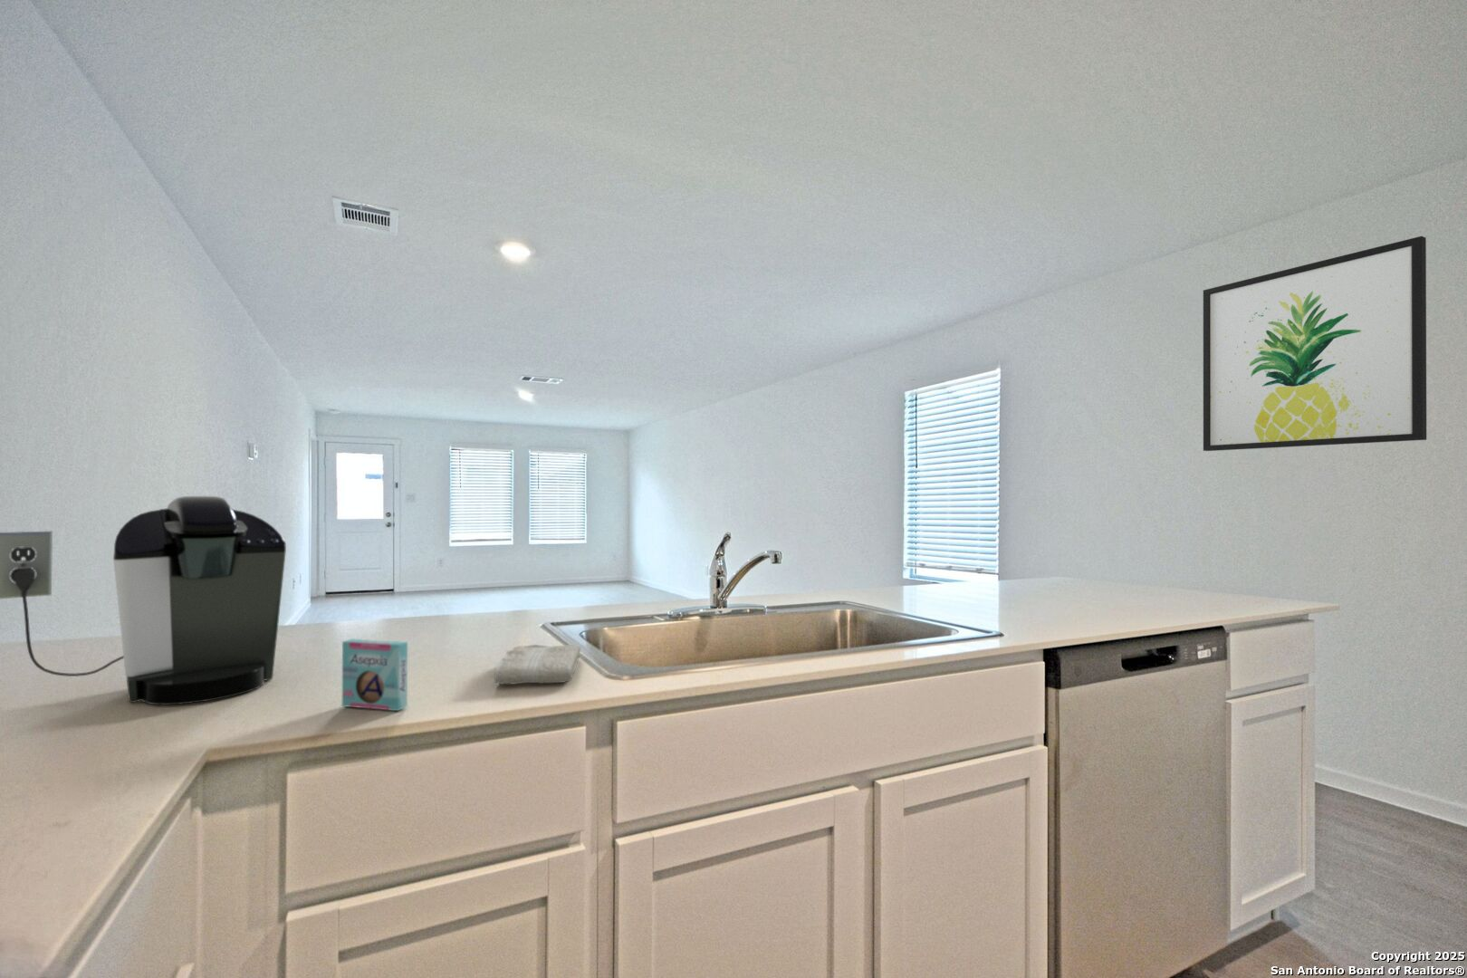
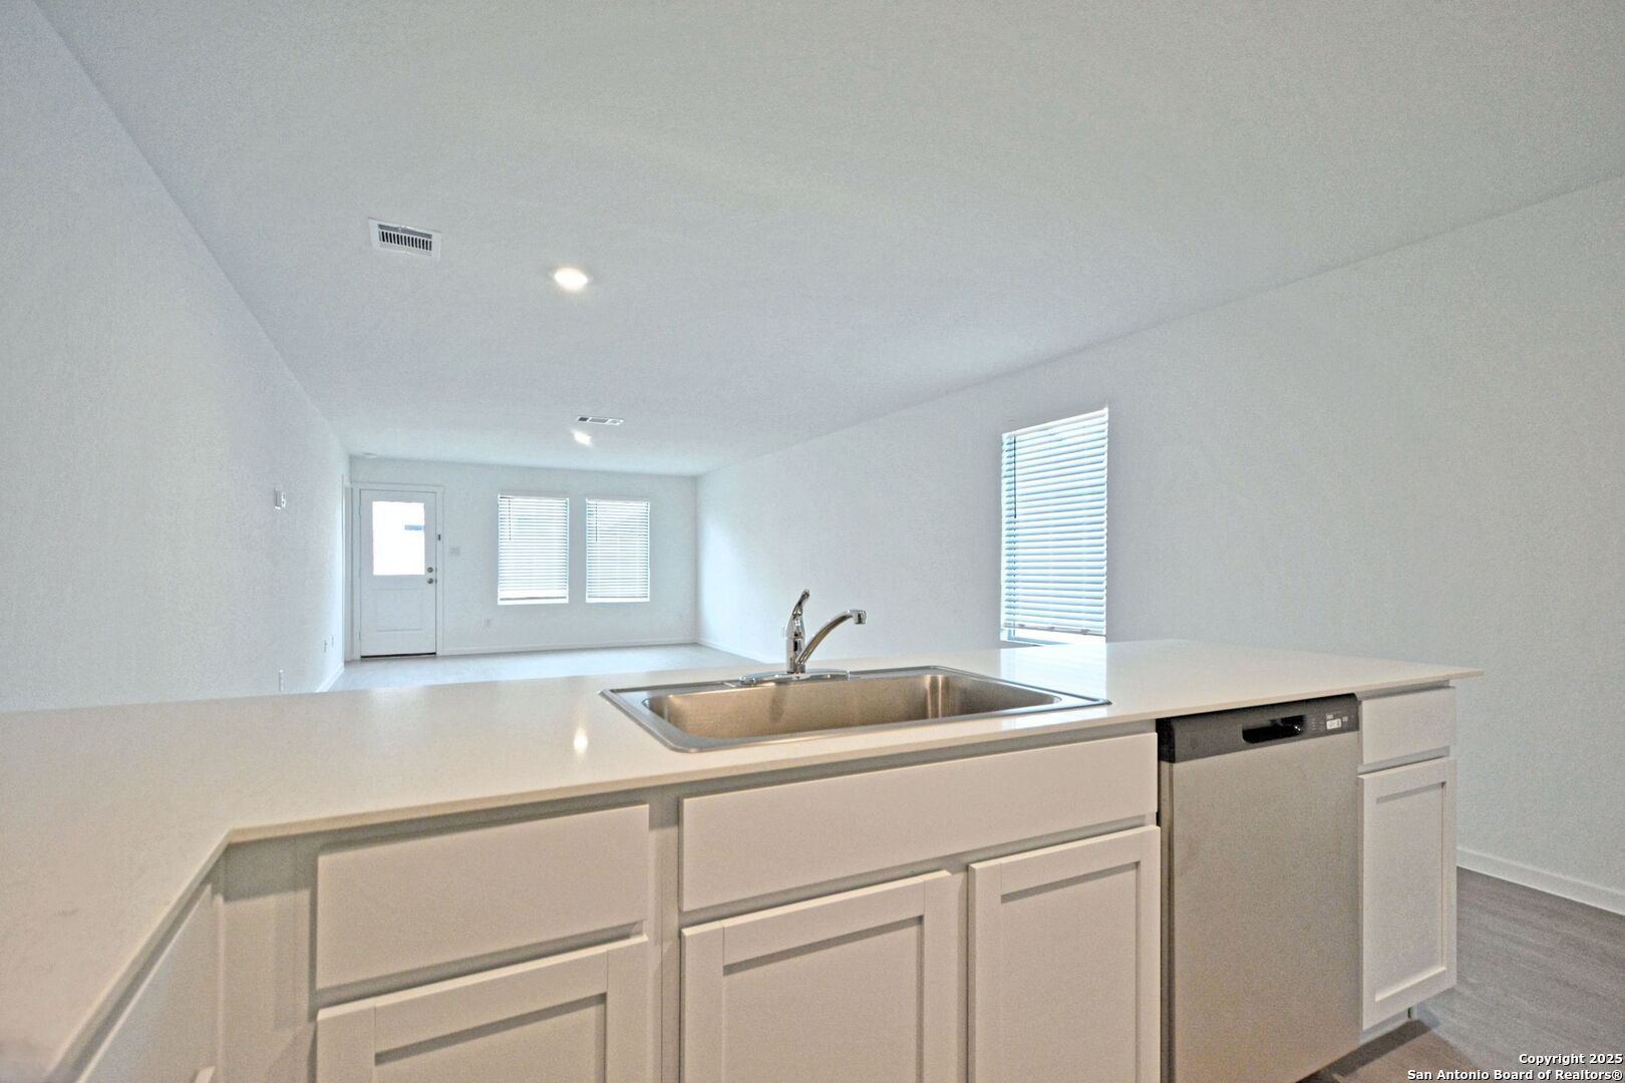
- wall art (1301, 356)
- washcloth (540, 661)
- coffee maker (152, 594)
- cosmetic container (374, 673)
